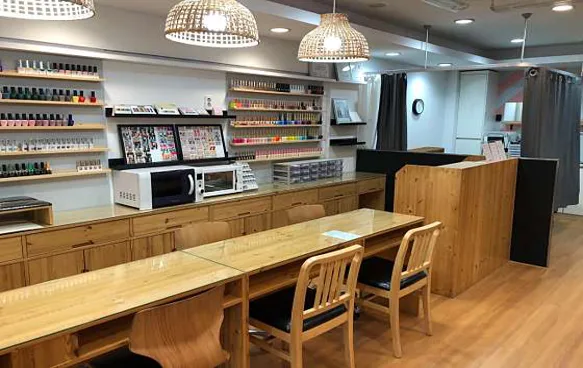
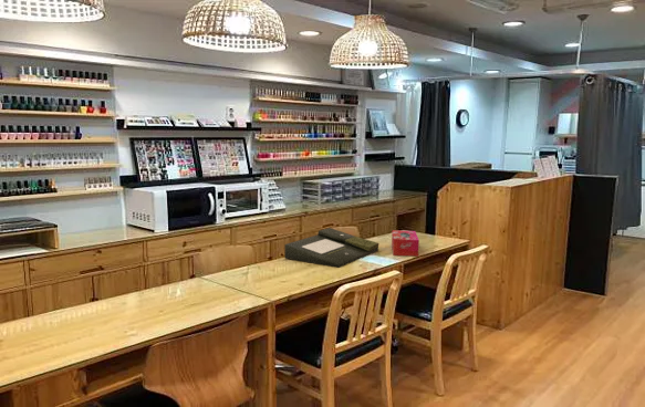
+ document tray (333, 246)
+ tissue box (404, 242)
